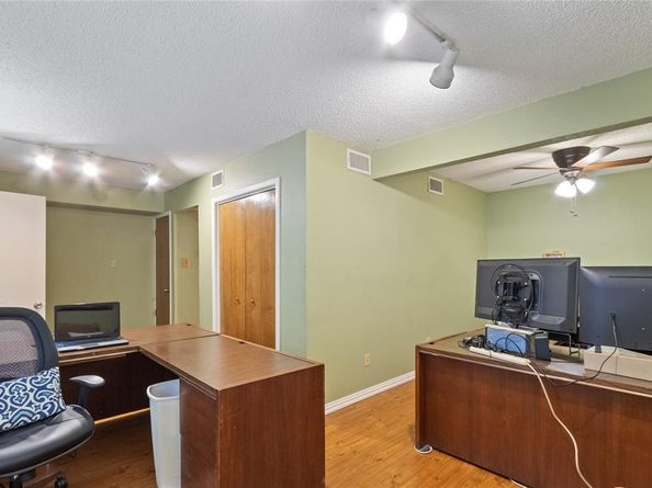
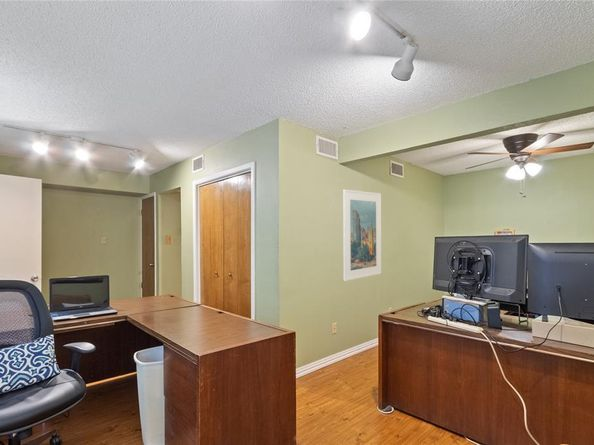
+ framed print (363, 234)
